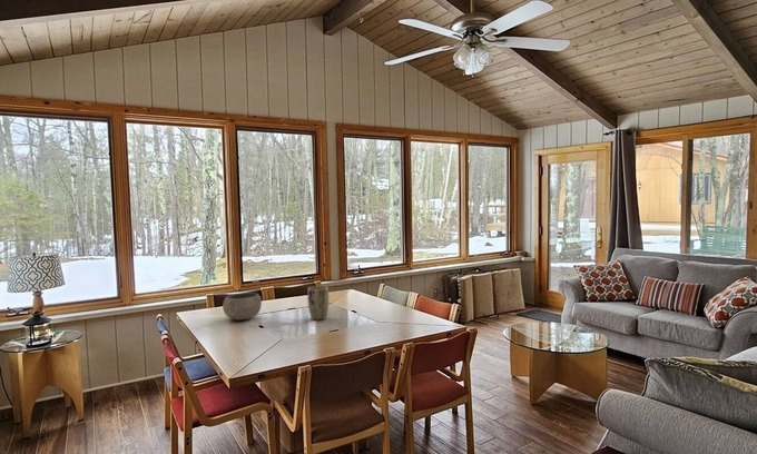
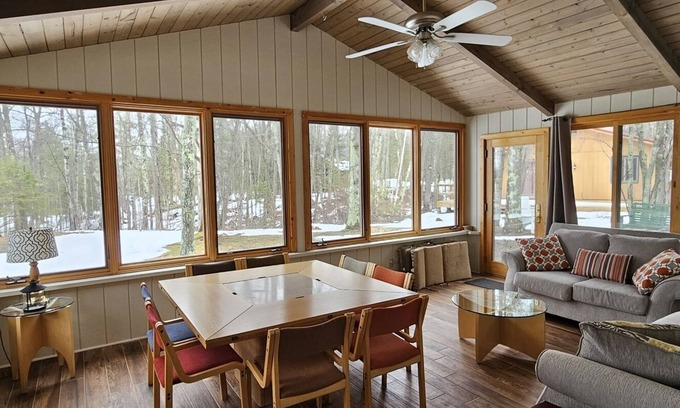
- plant pot (318, 303)
- bowl (243, 306)
